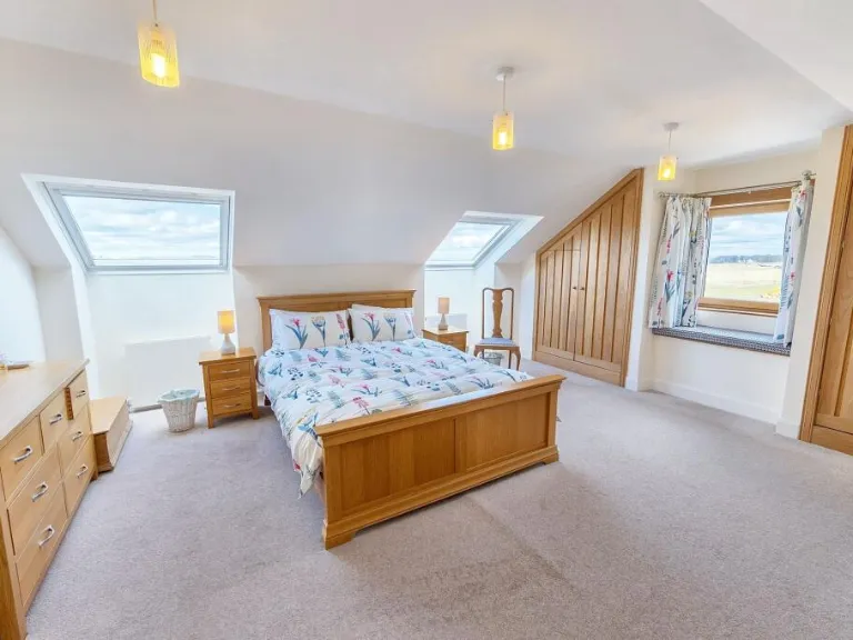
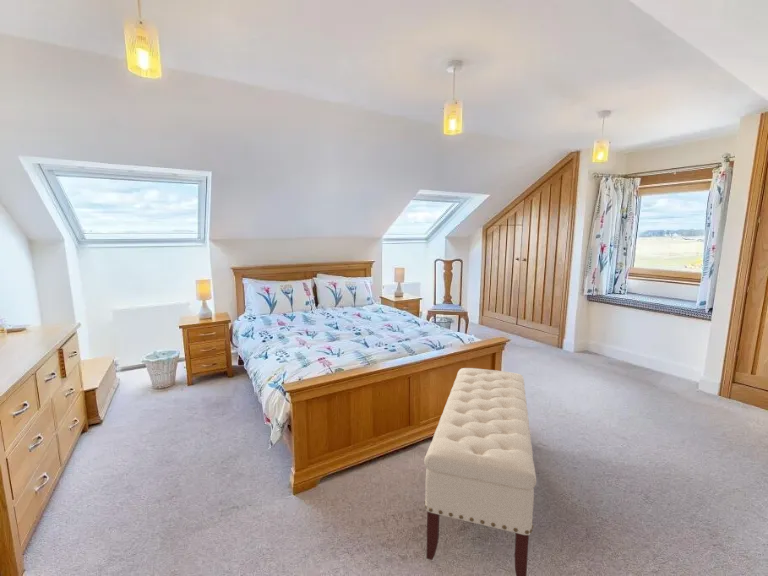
+ bench (484, 446)
